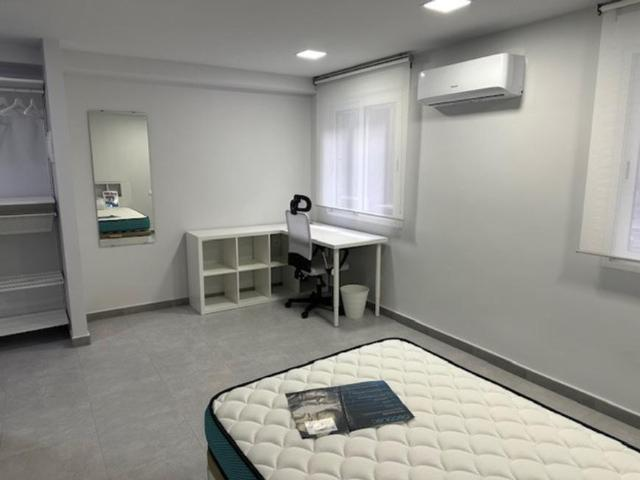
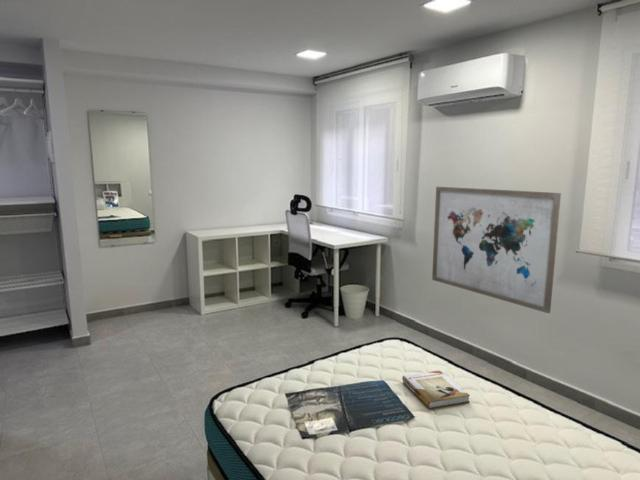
+ book (434, 388)
+ wall art (486, 242)
